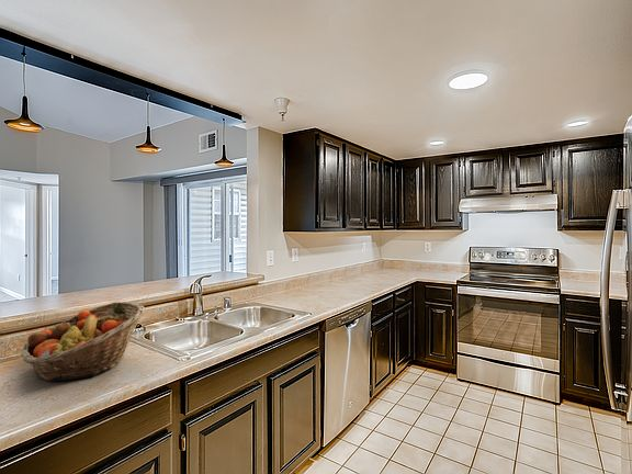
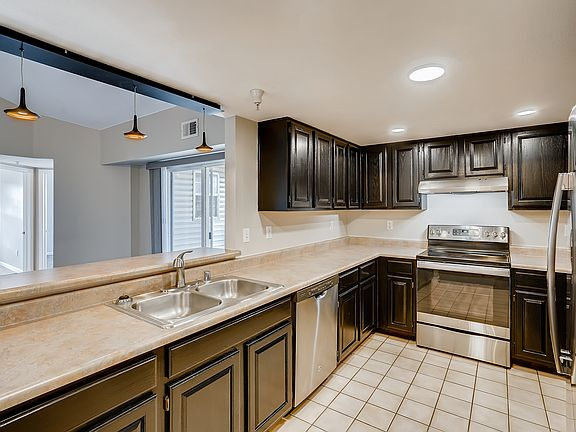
- fruit basket (87, 336)
